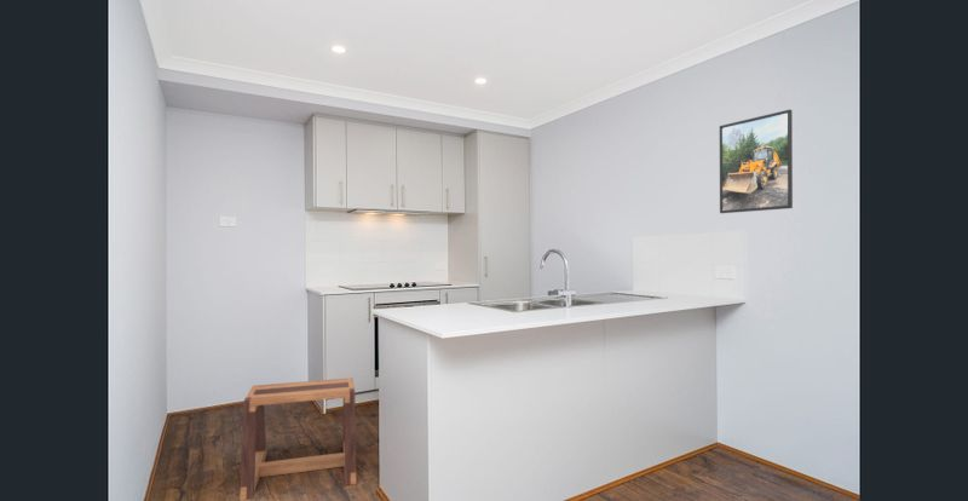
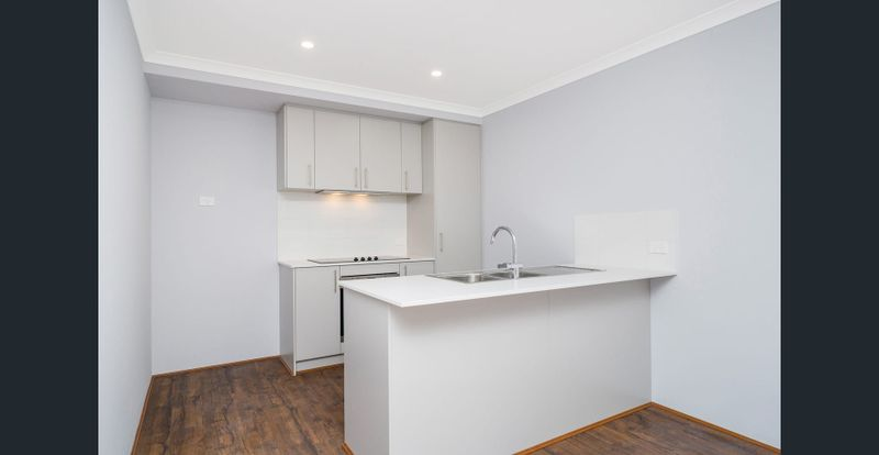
- stool (302, 401)
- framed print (753, 165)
